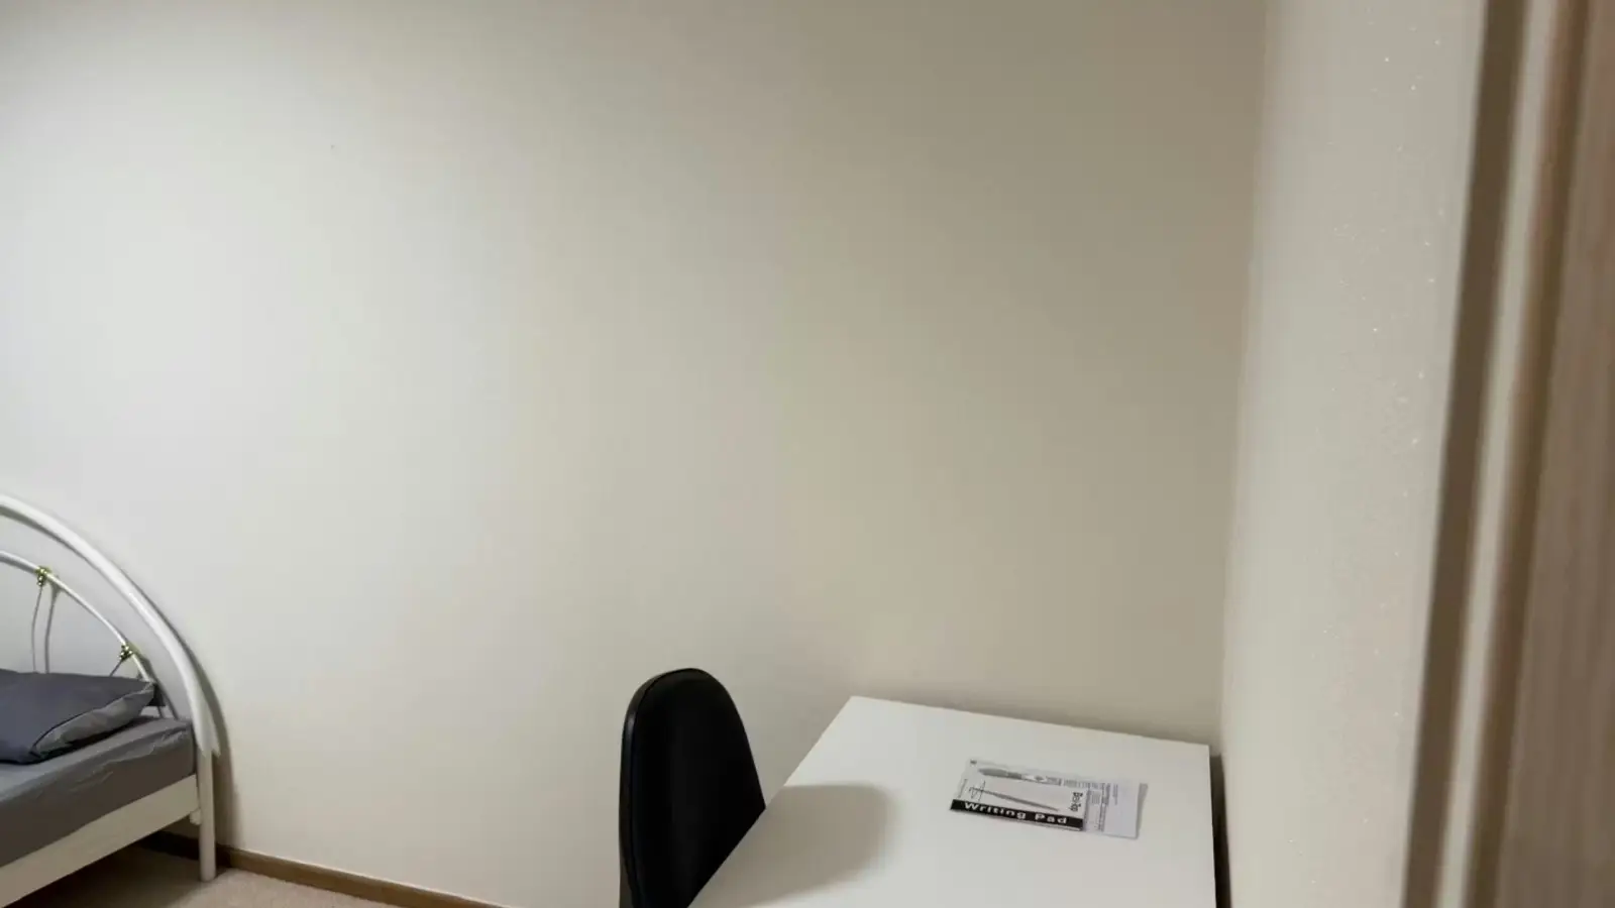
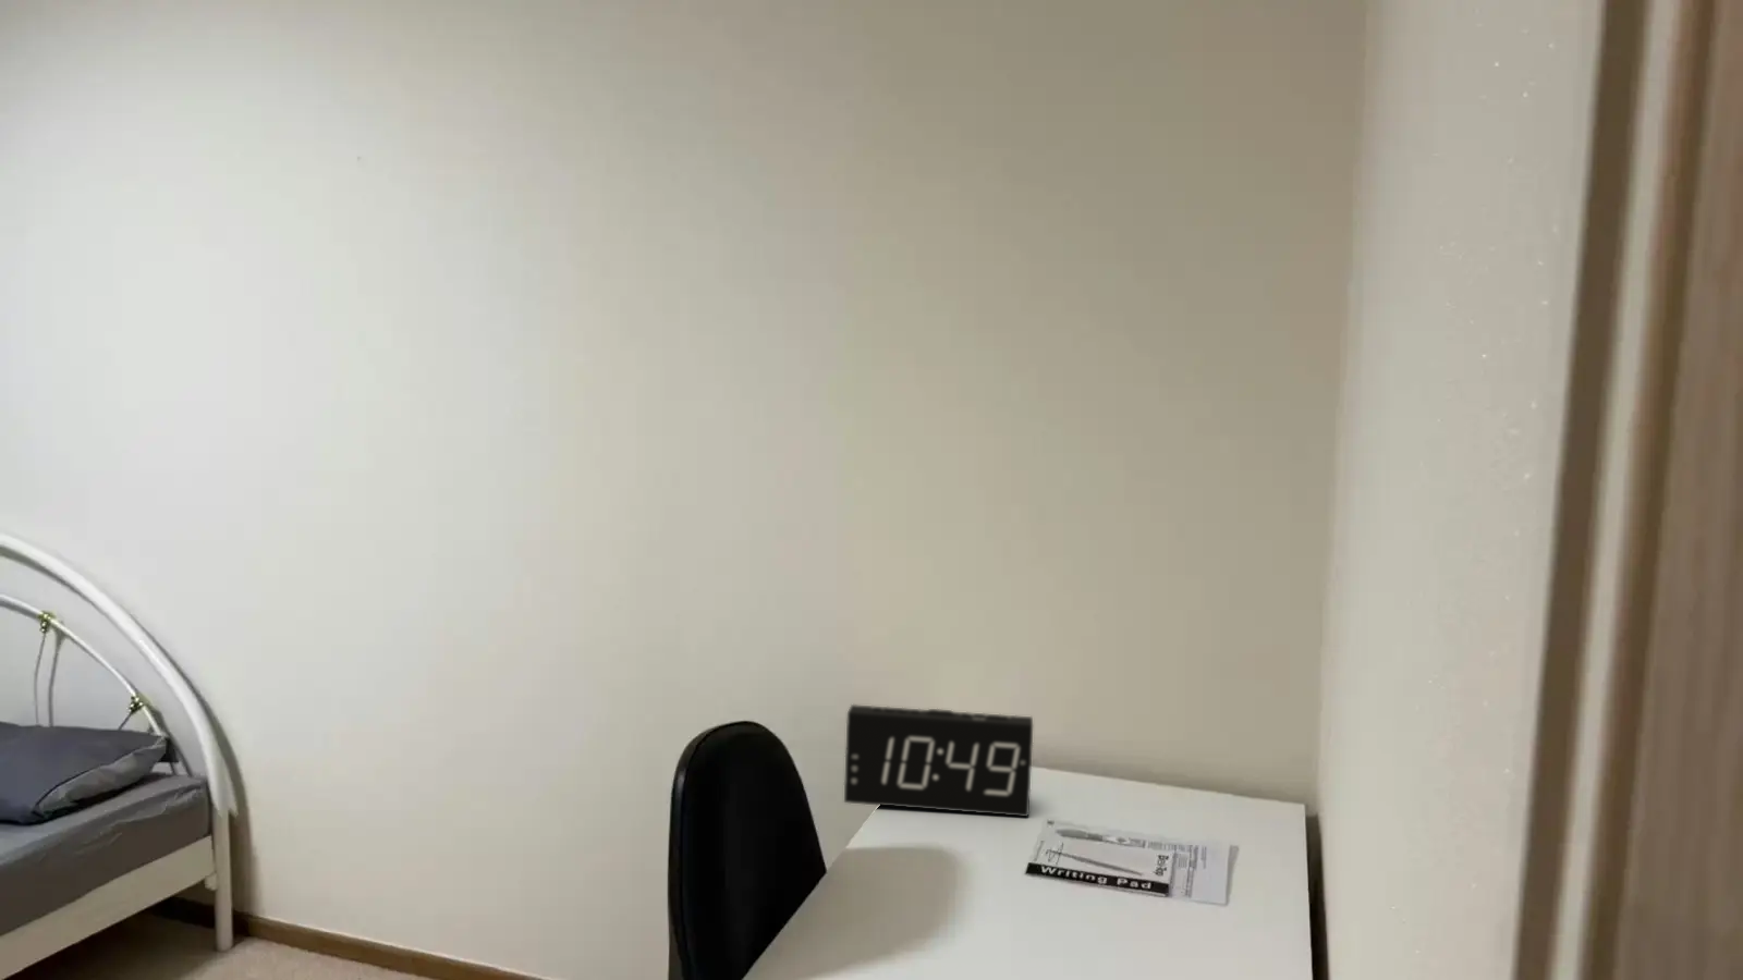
+ alarm clock (939, 755)
